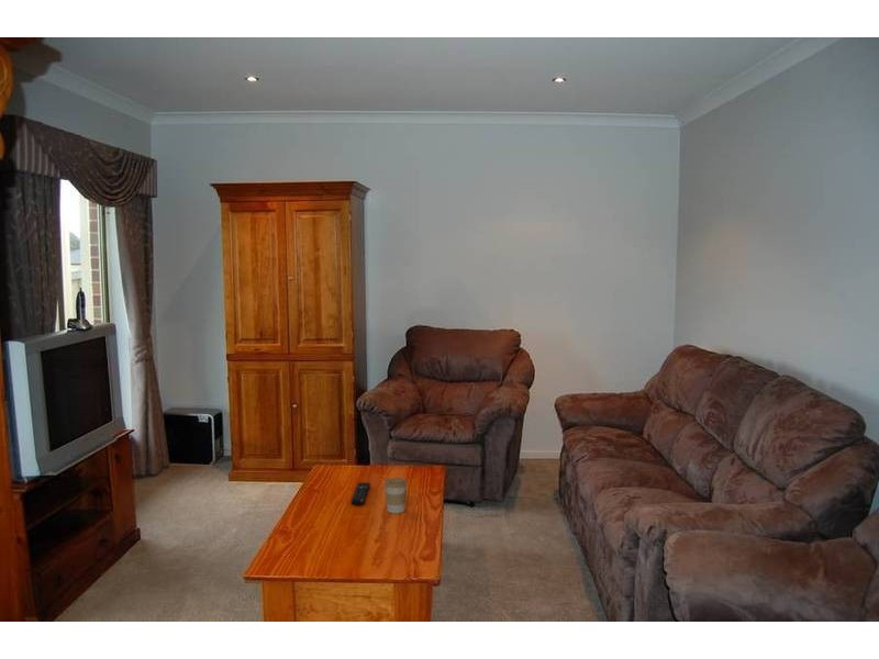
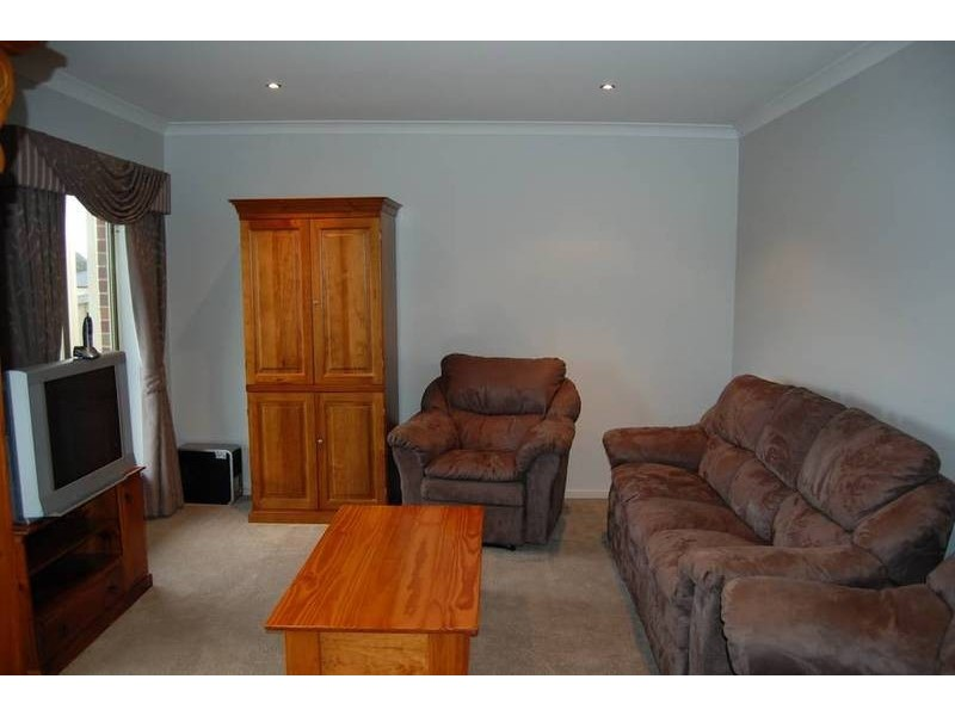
- coffee cup (396, 494)
- remote control (360, 493)
